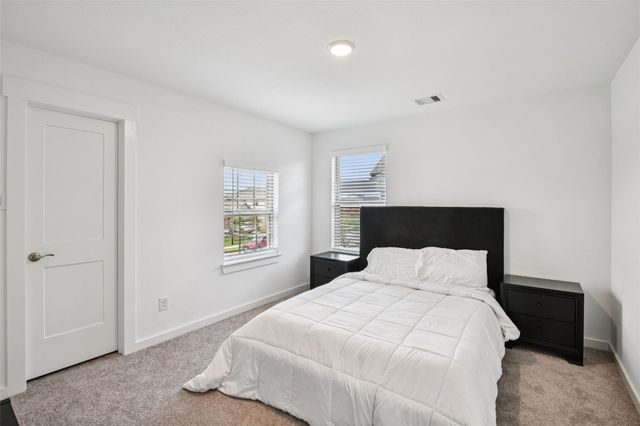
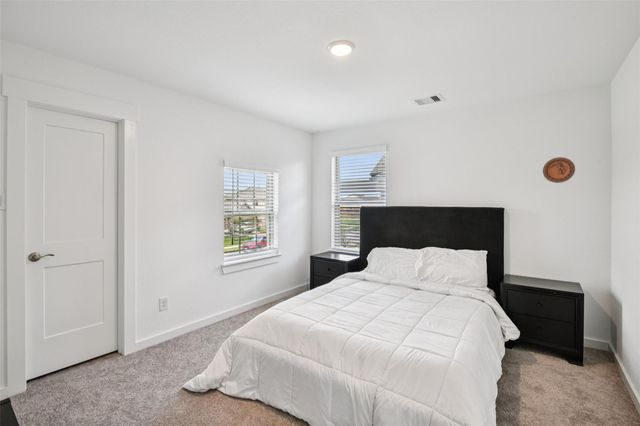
+ decorative plate (558, 170)
